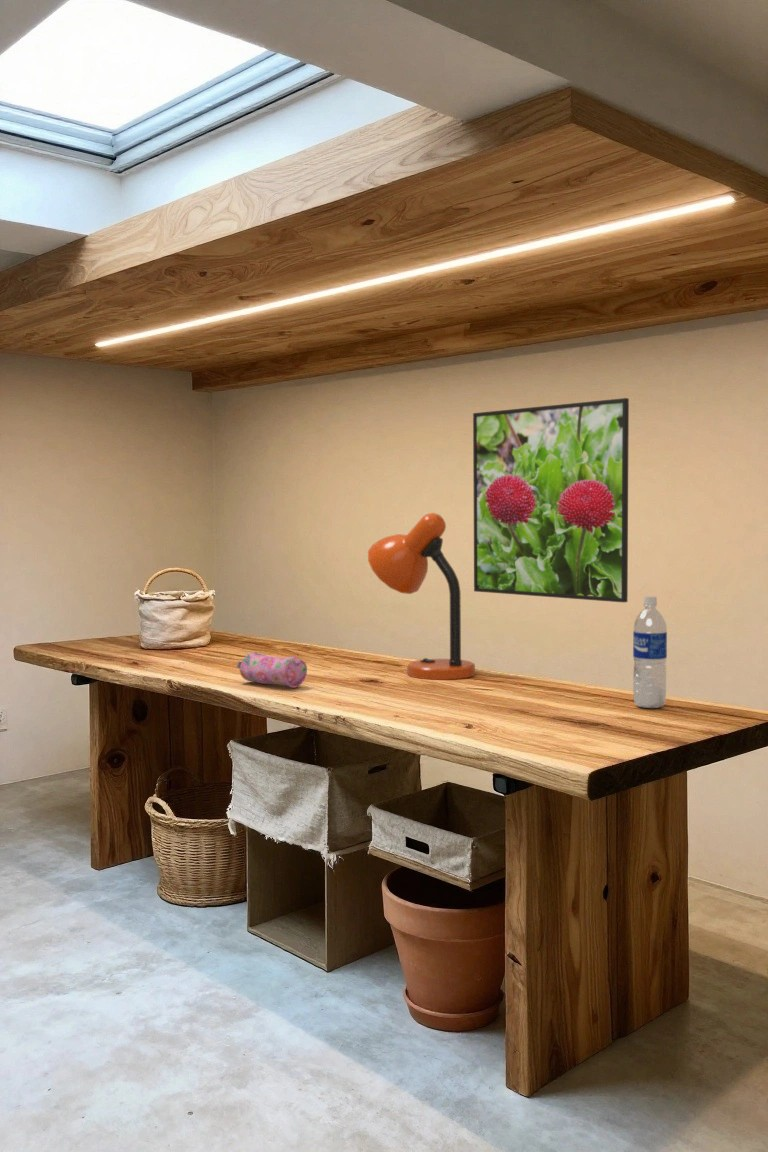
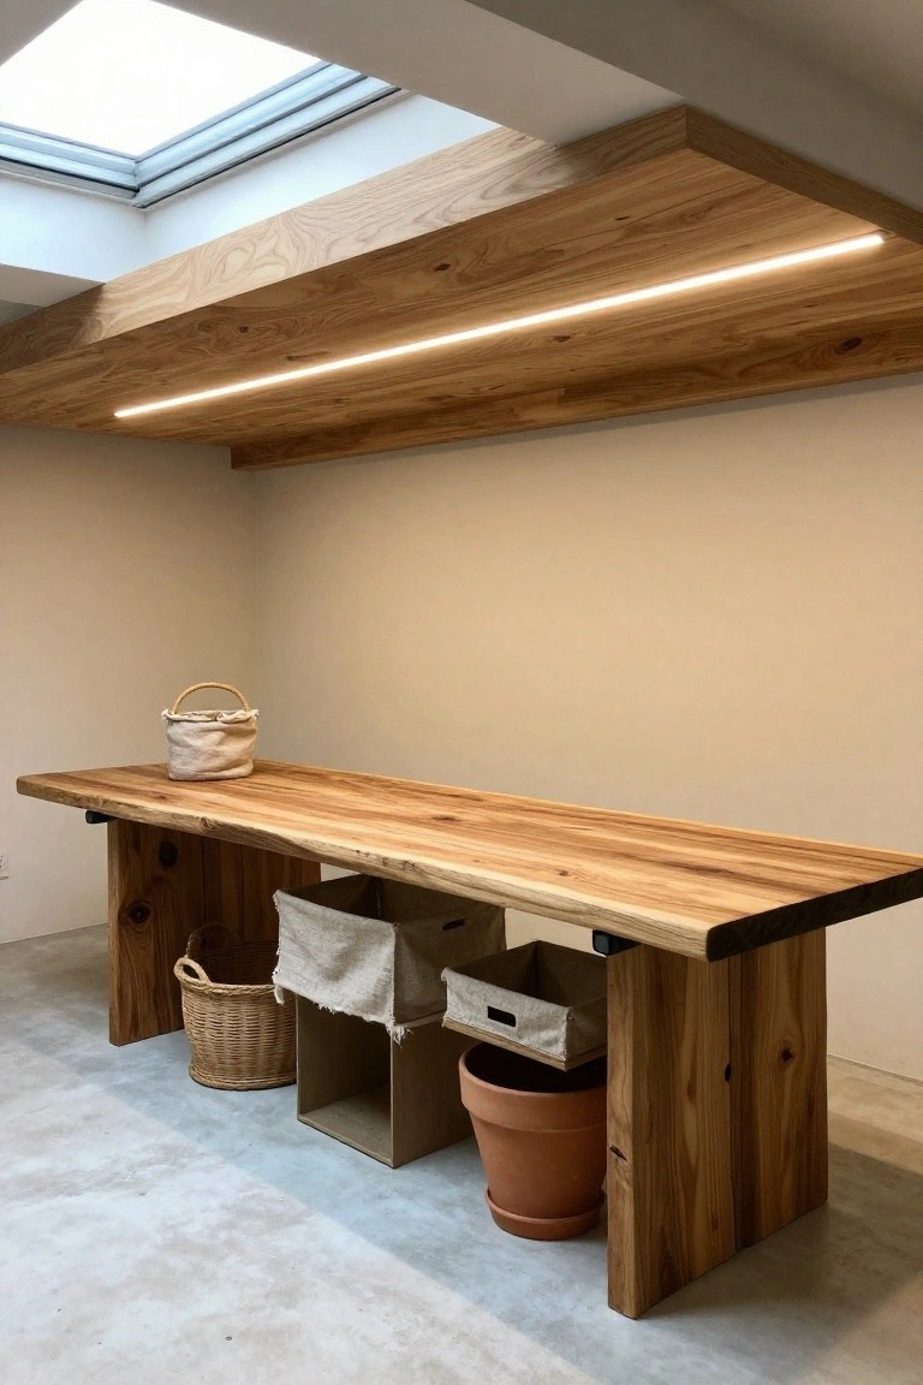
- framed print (545, 501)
- water bottle (649, 651)
- desk lamp (418, 589)
- pencil case (272, 669)
